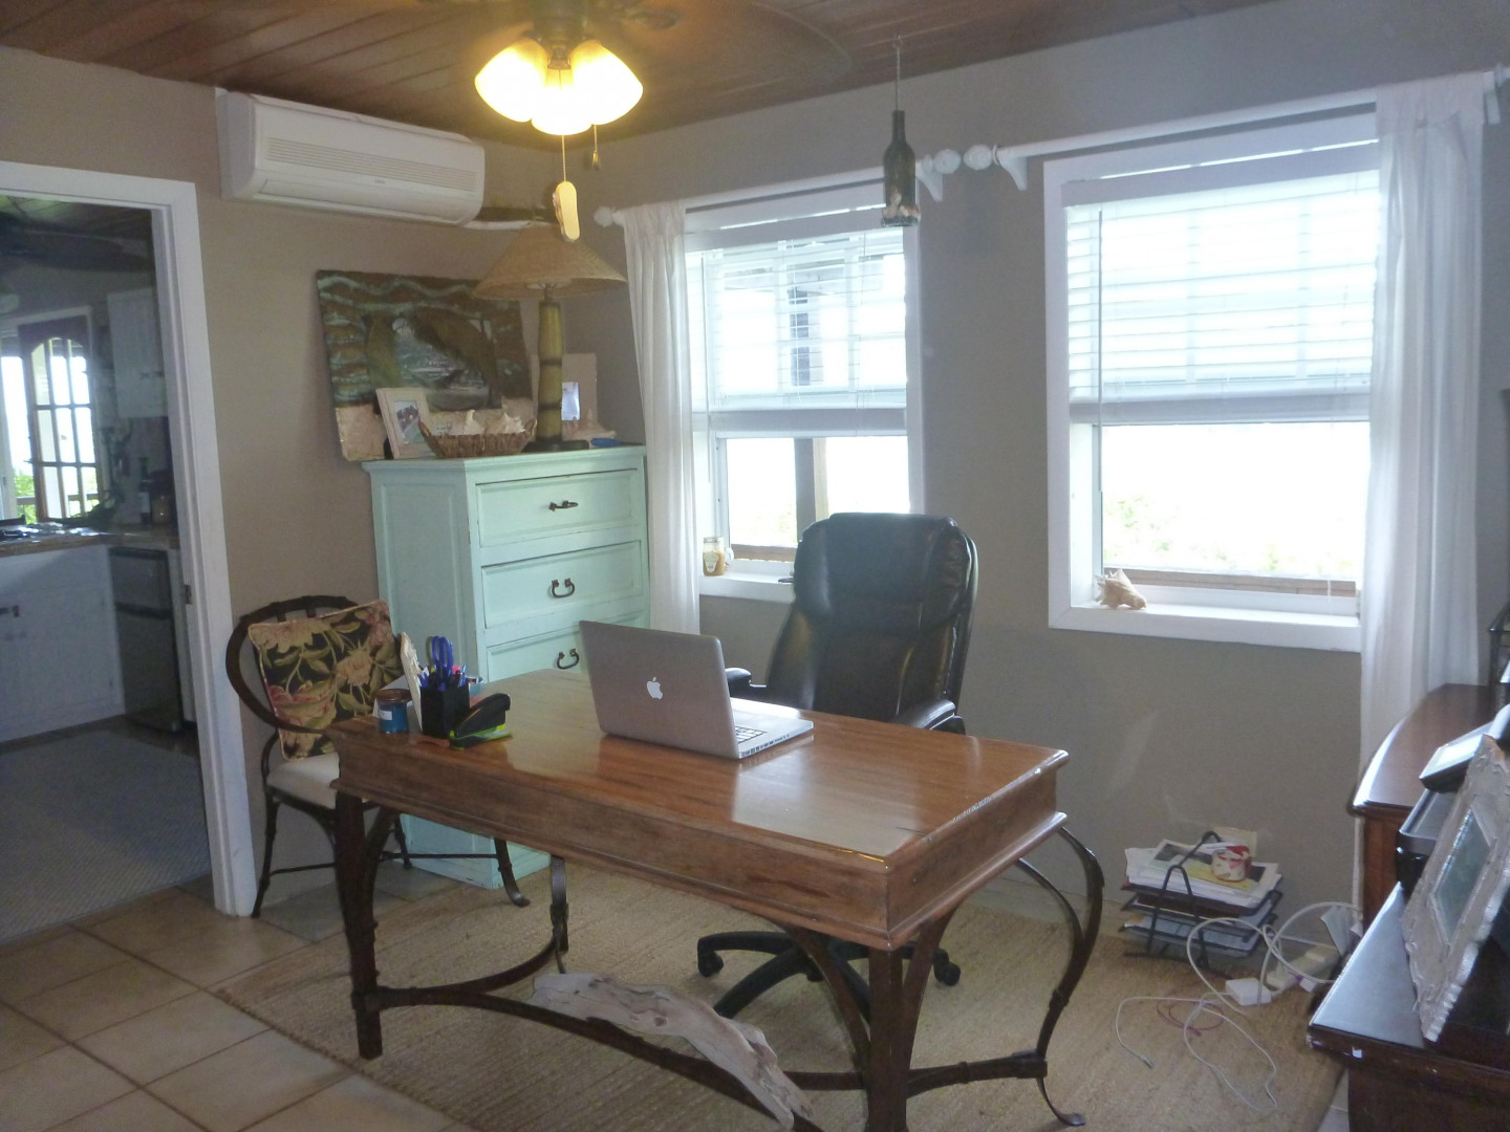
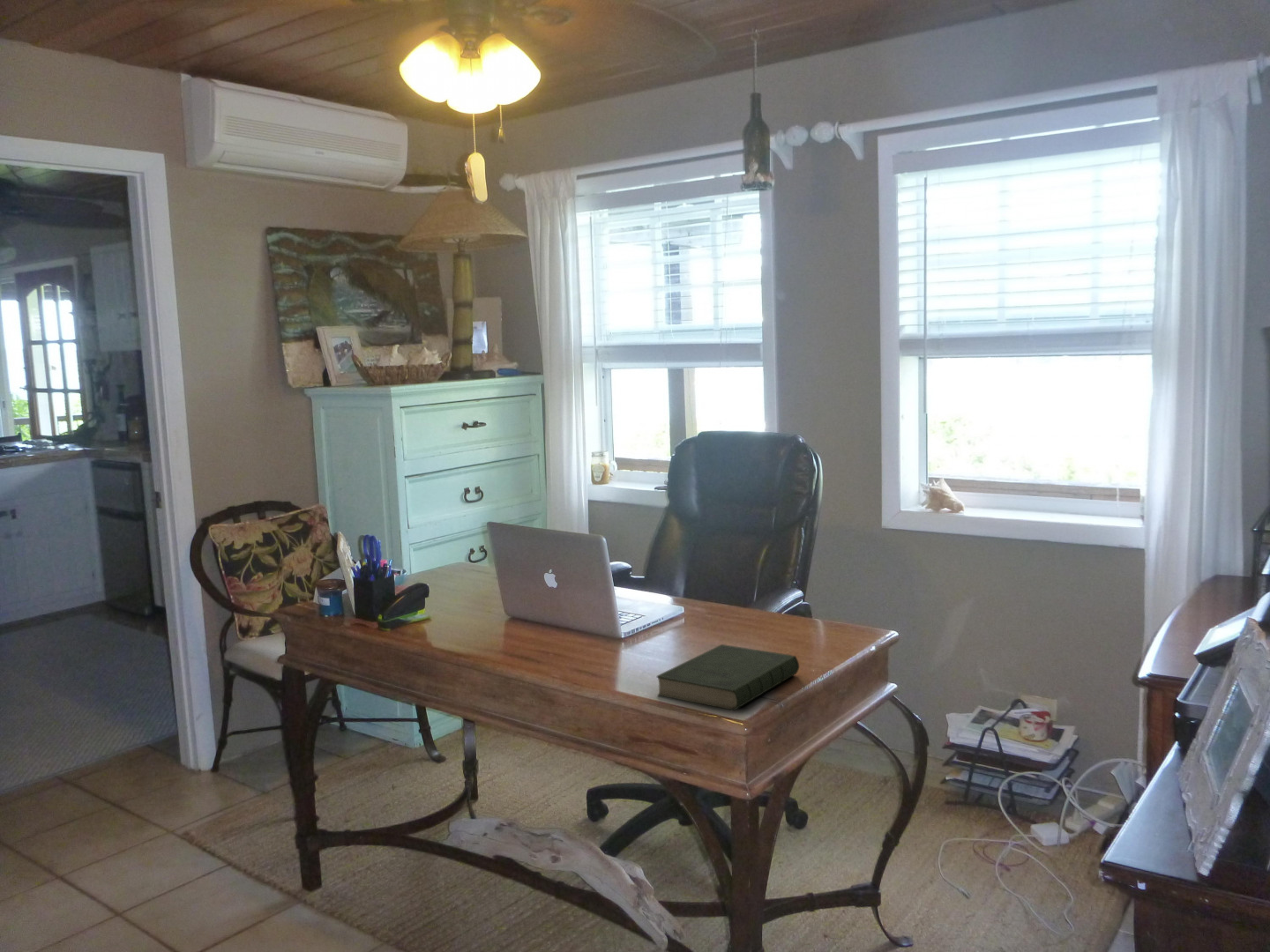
+ book (729, 675)
